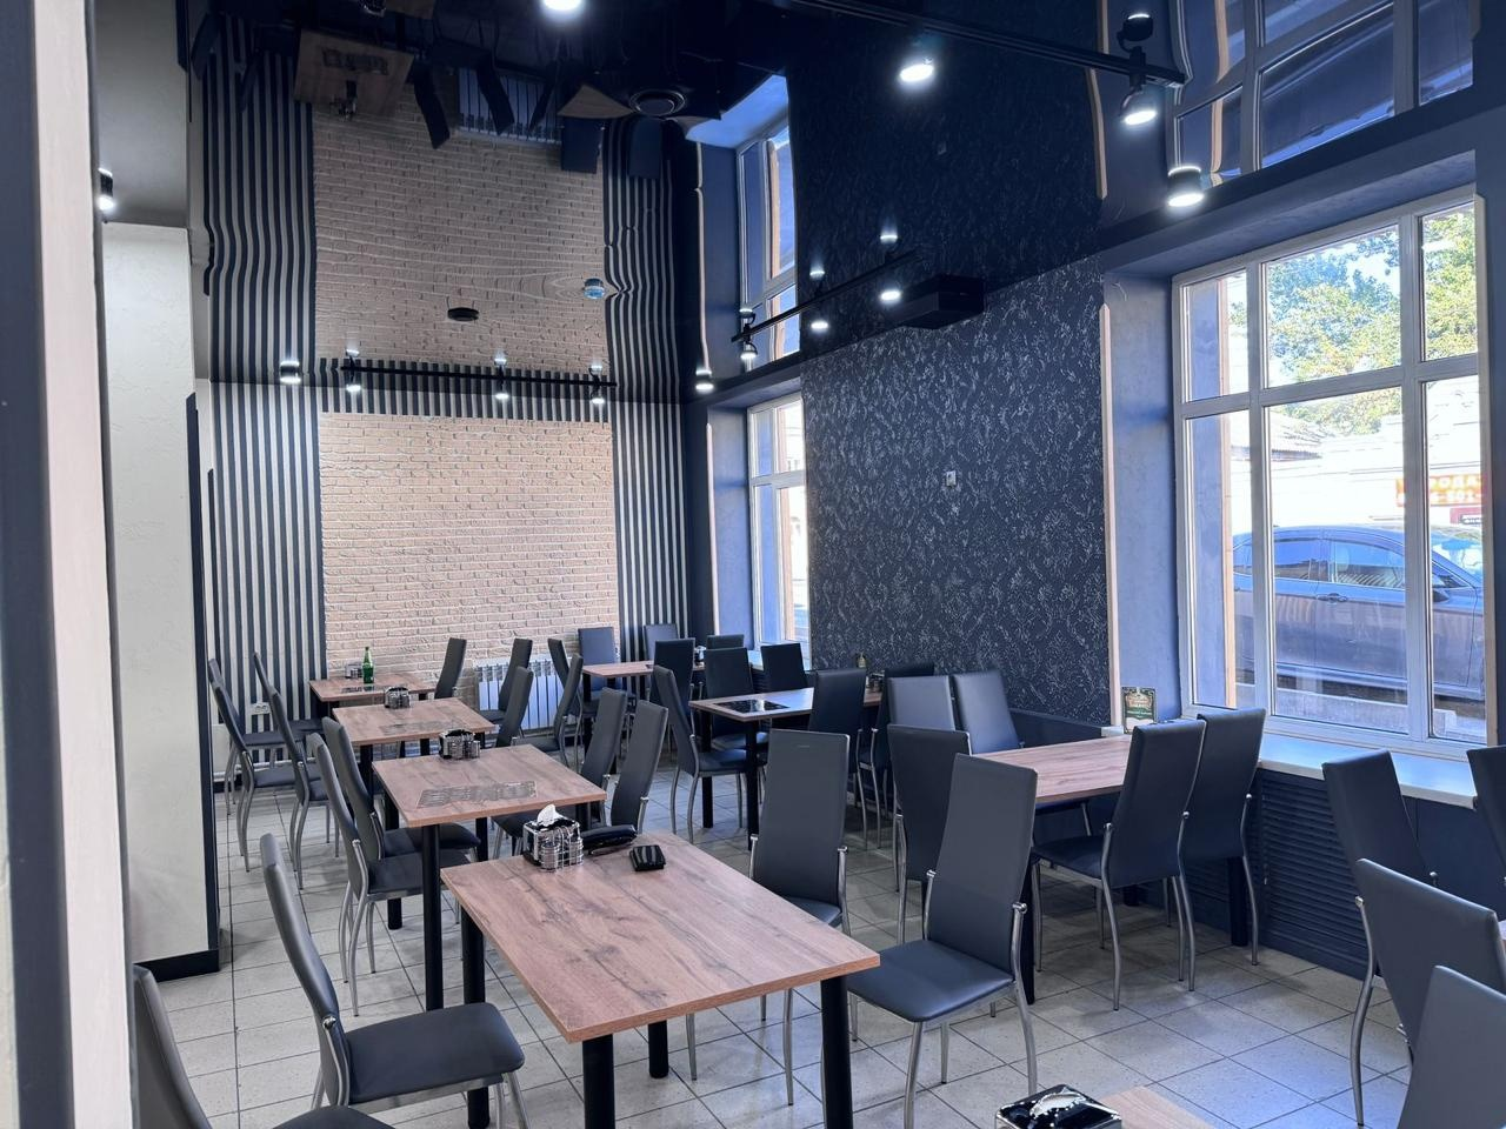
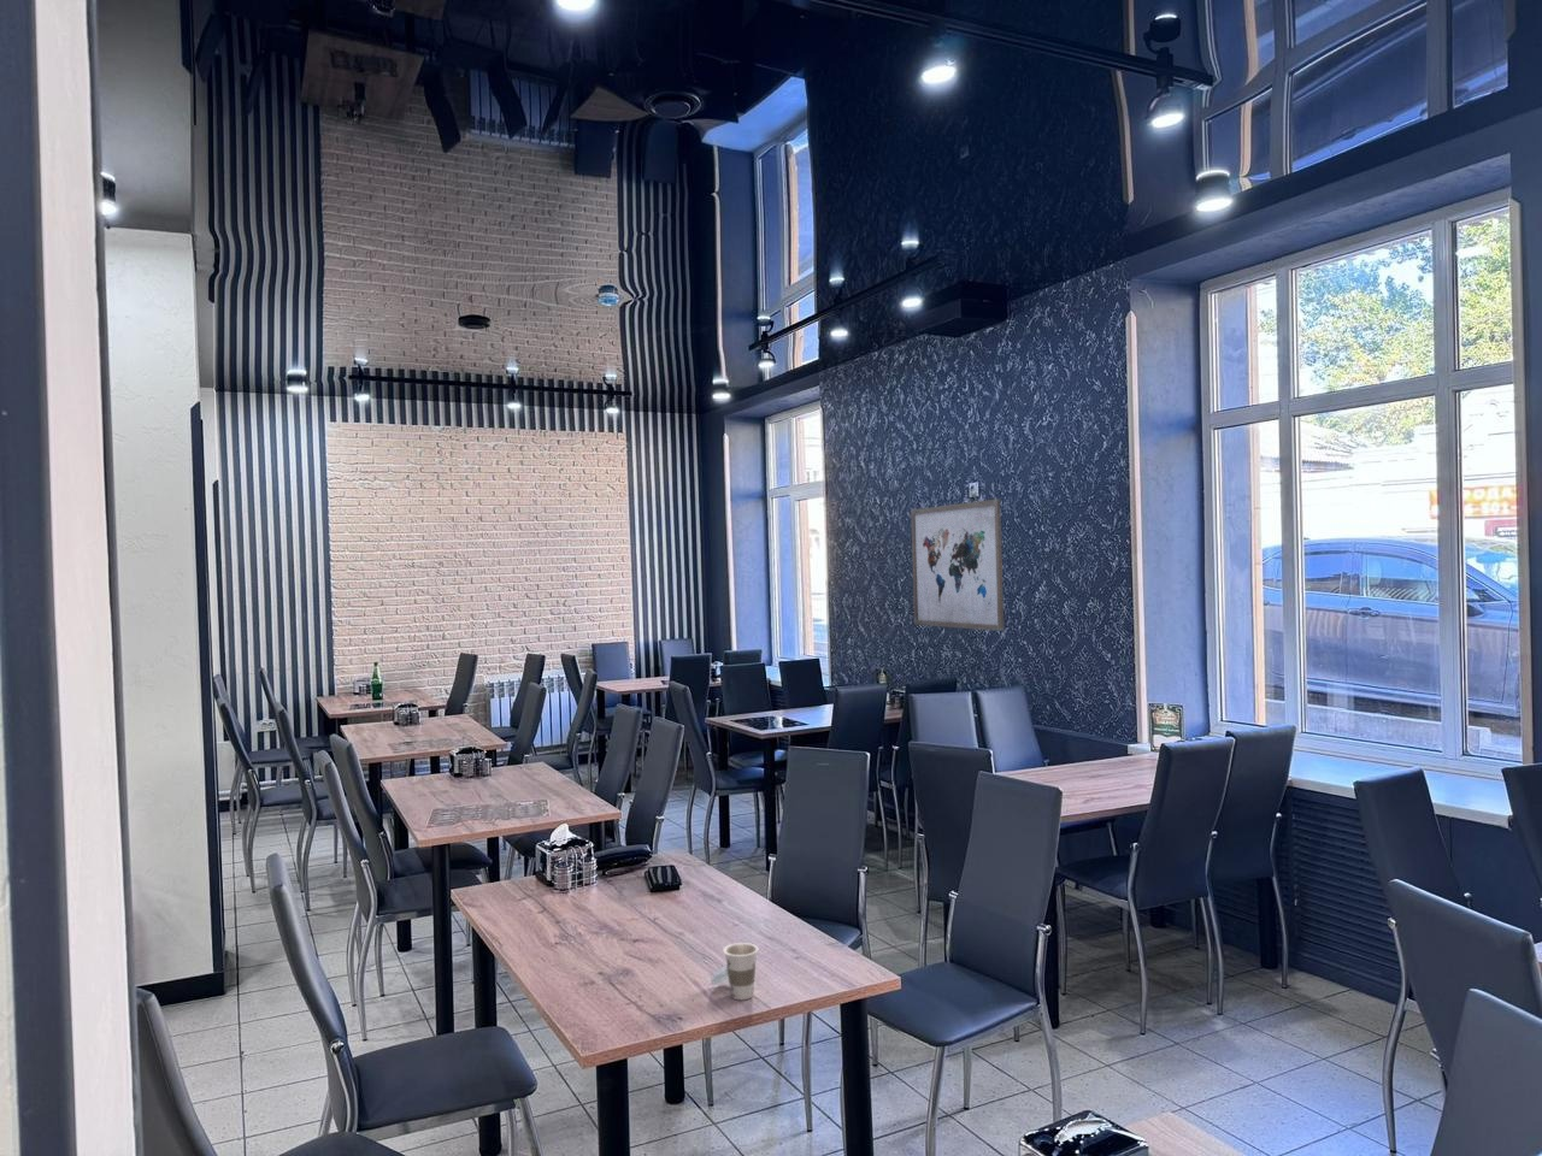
+ cup (733, 968)
+ wall art (954, 566)
